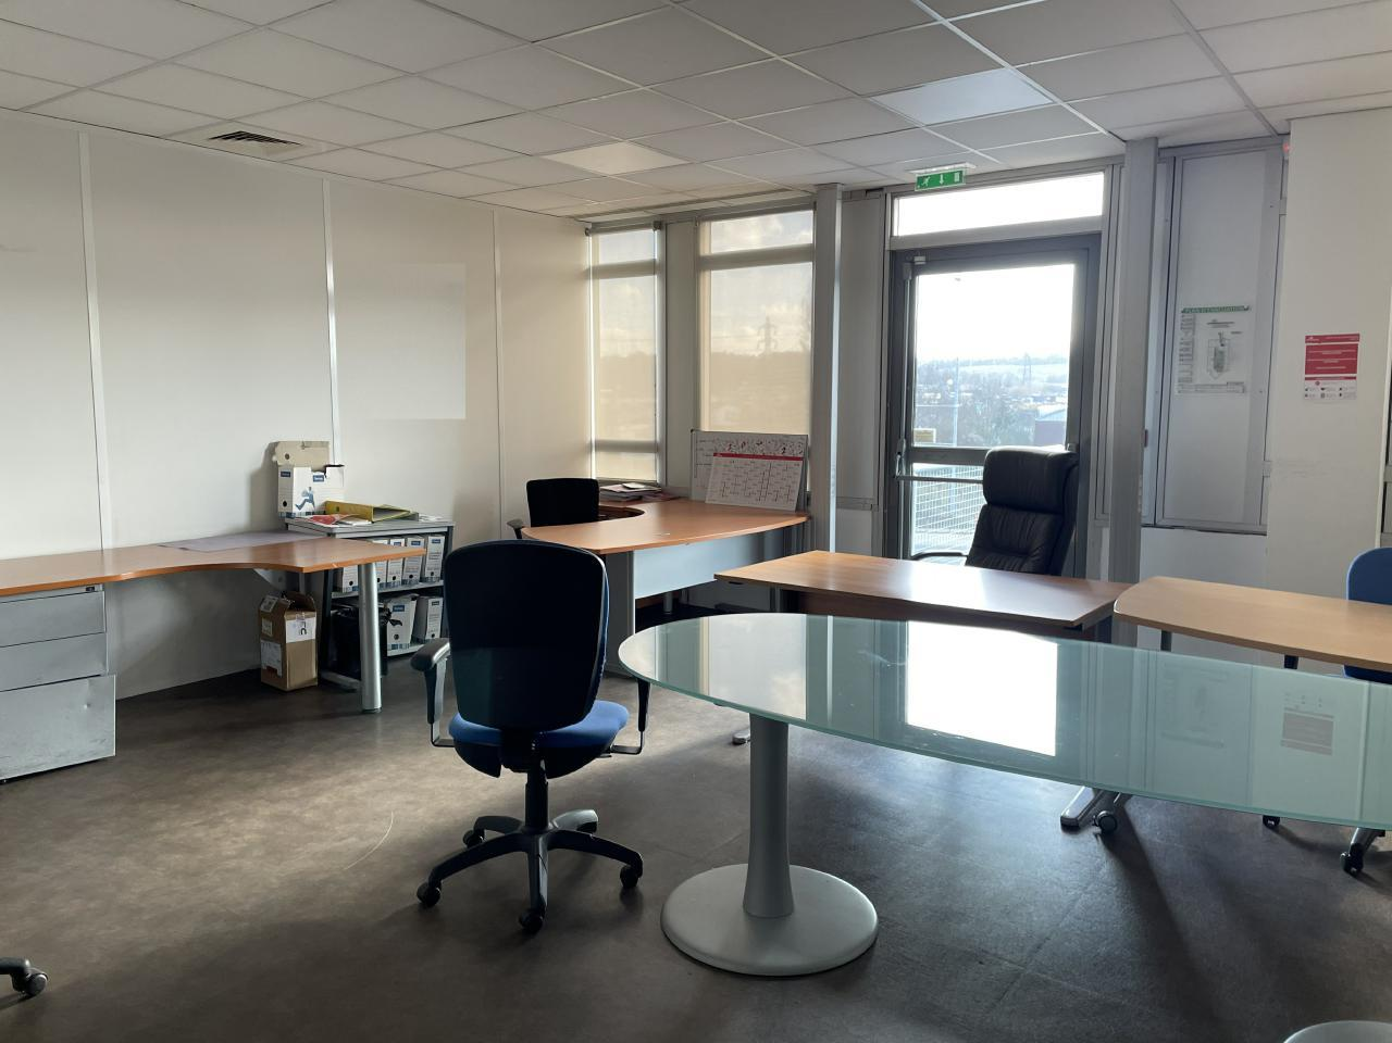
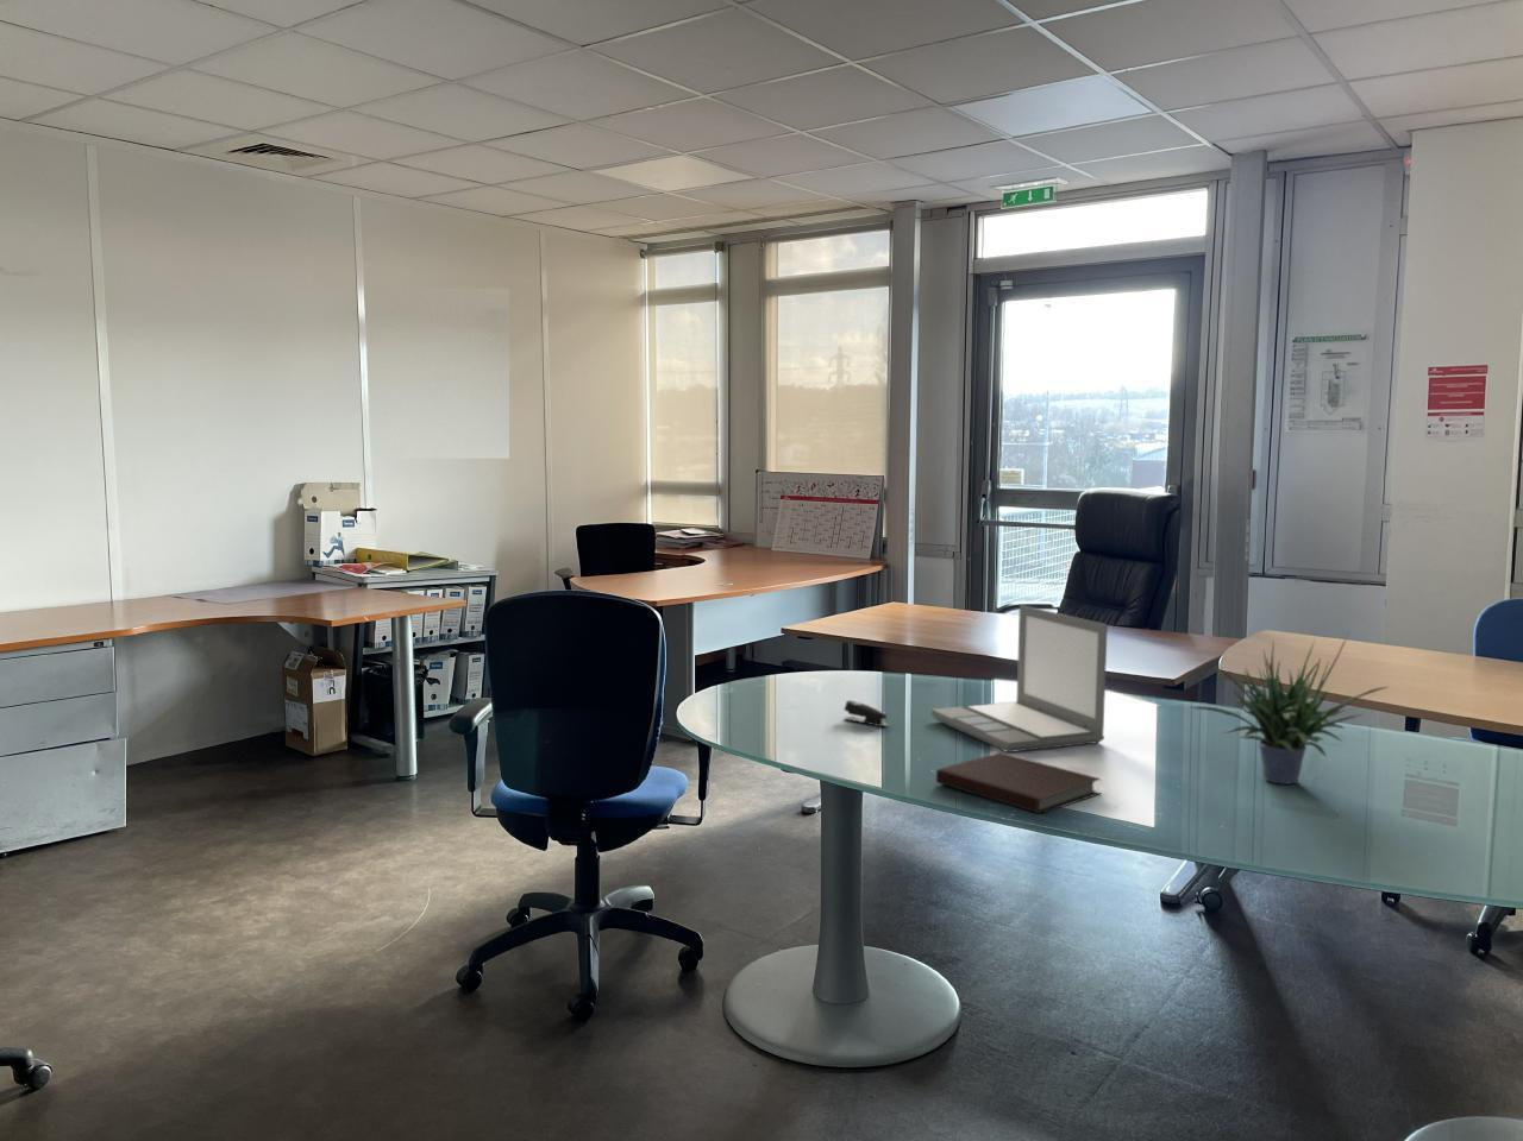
+ notebook (1017, 781)
+ stapler (865, 712)
+ laptop (1017, 674)
+ potted plant (1289, 706)
